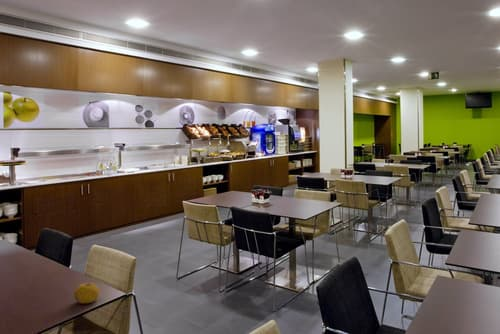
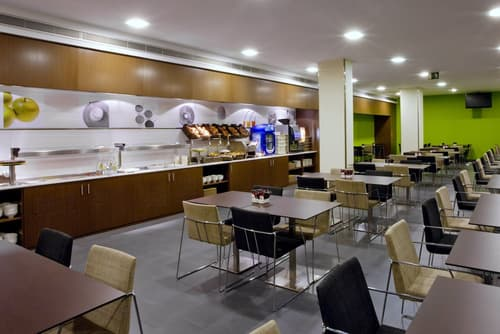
- fruit (87, 292)
